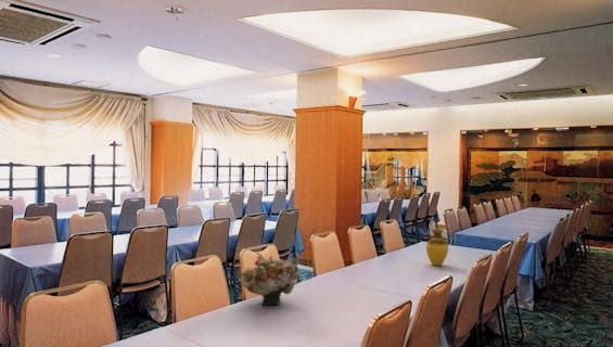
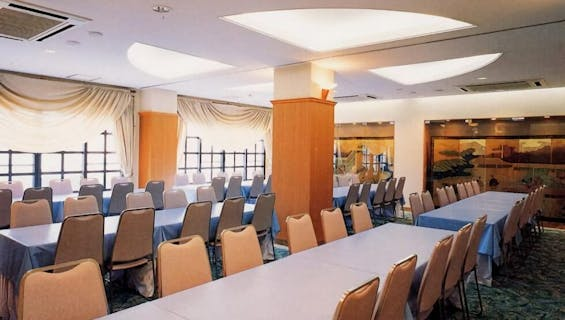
- vase (436, 247)
- flower arrangement (269, 279)
